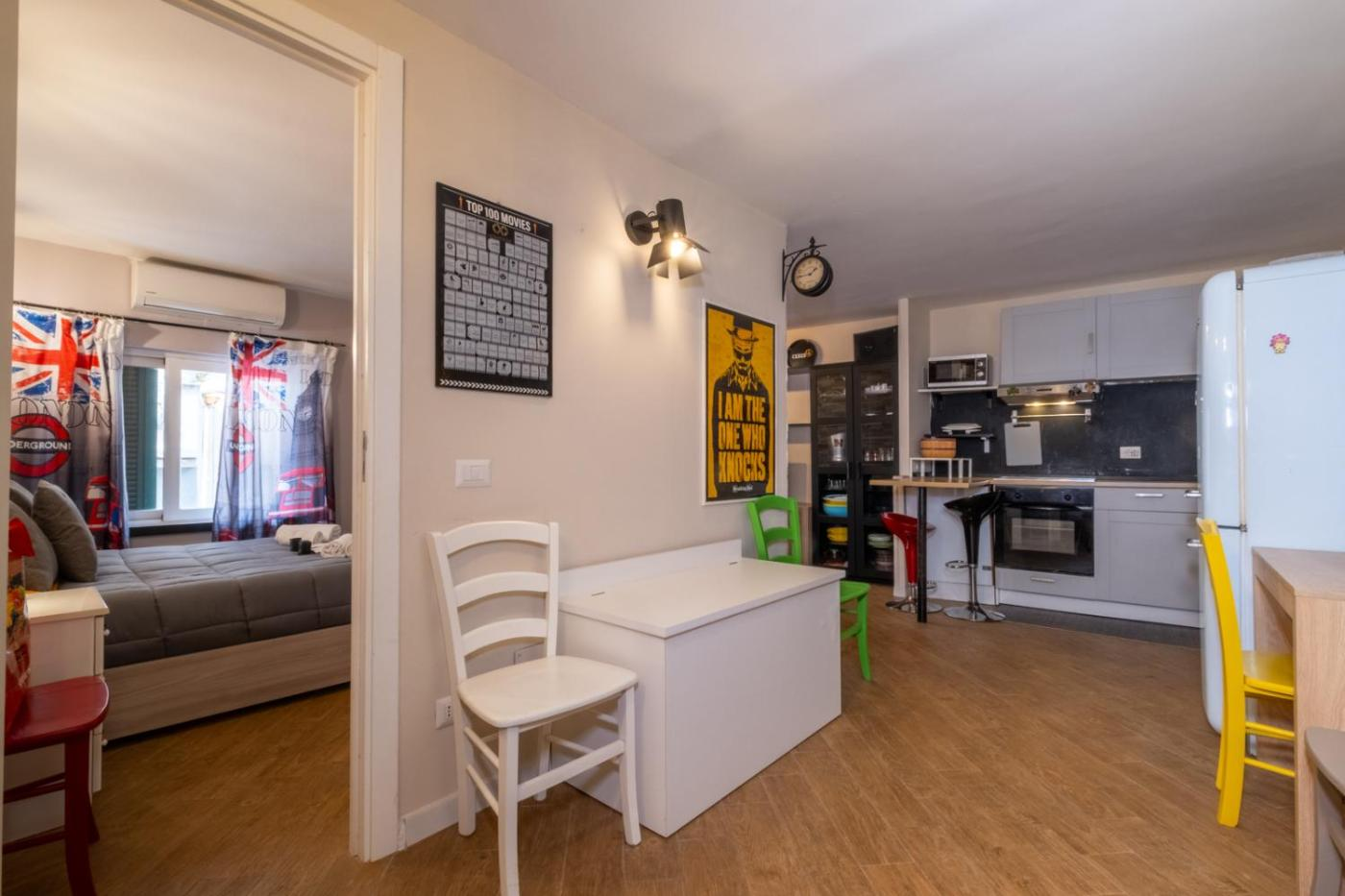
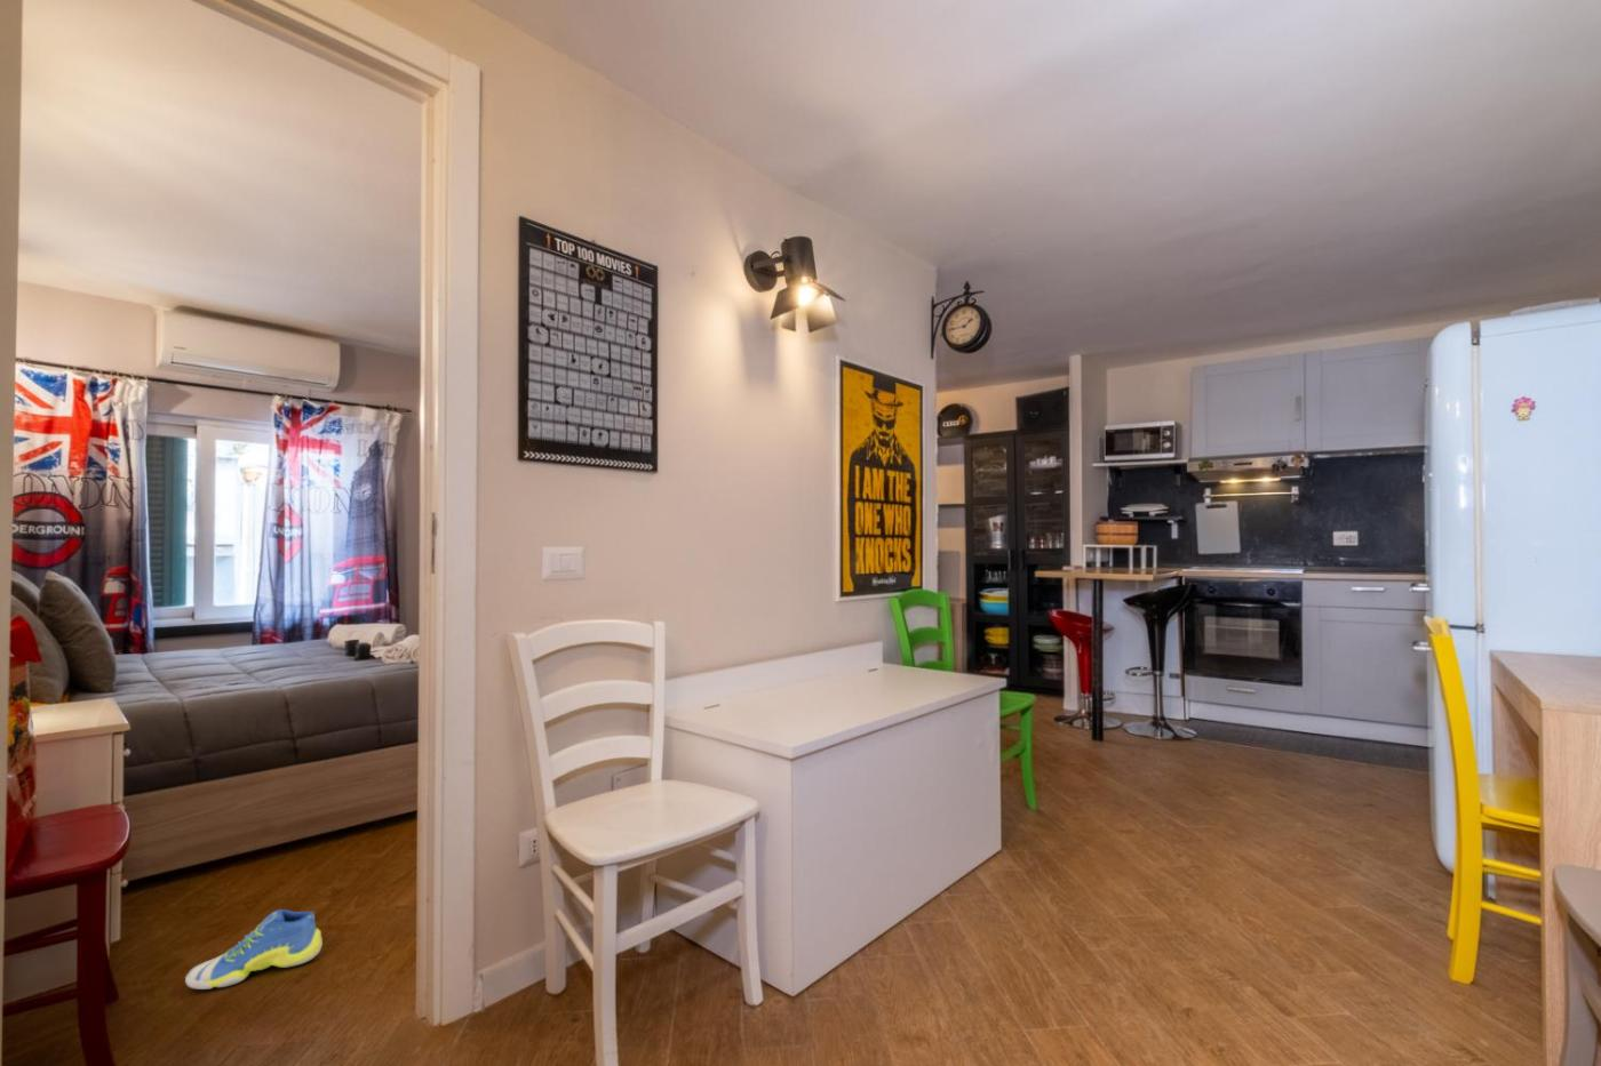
+ sneaker (256, 941)
